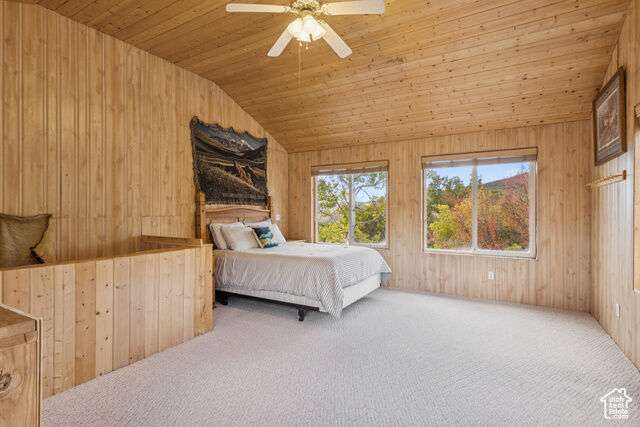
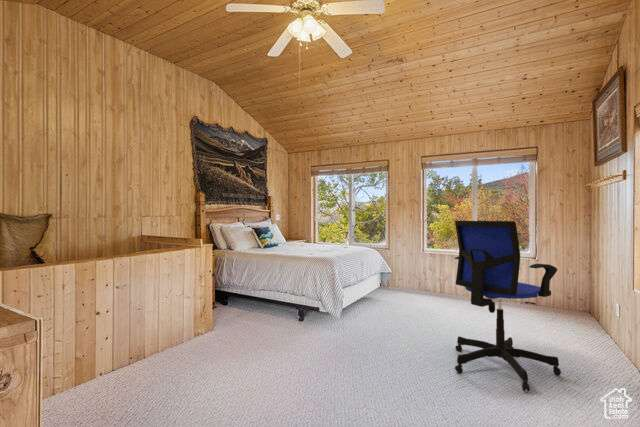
+ office chair (495, 292)
